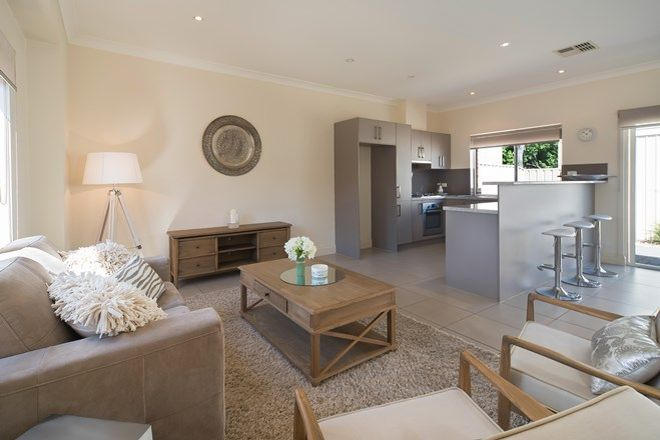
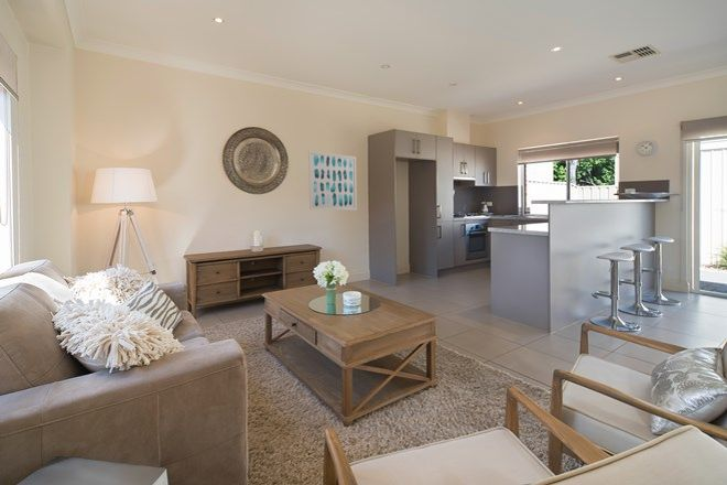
+ wall art (334, 182)
